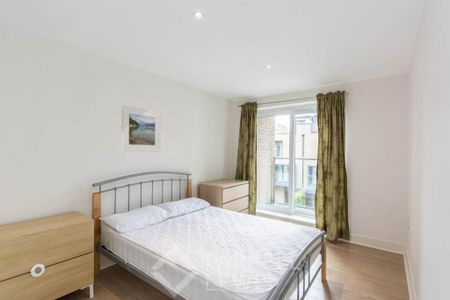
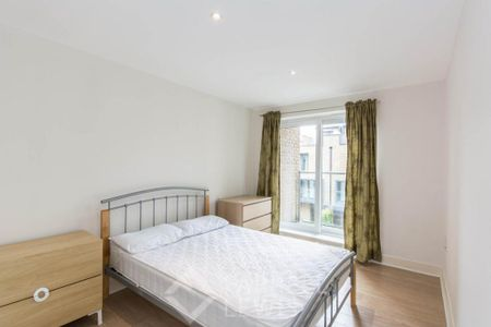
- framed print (142, 130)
